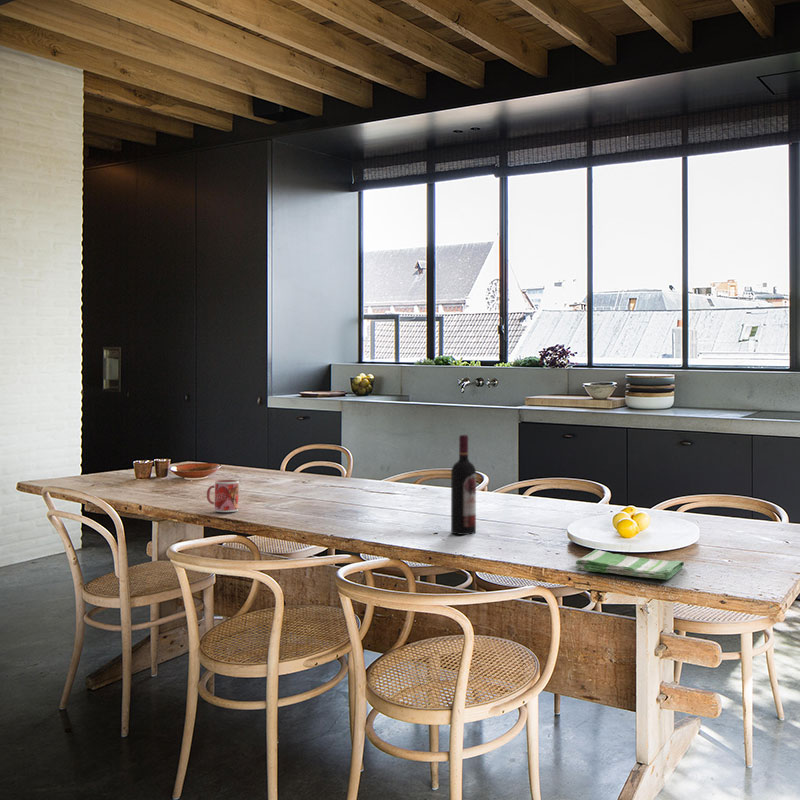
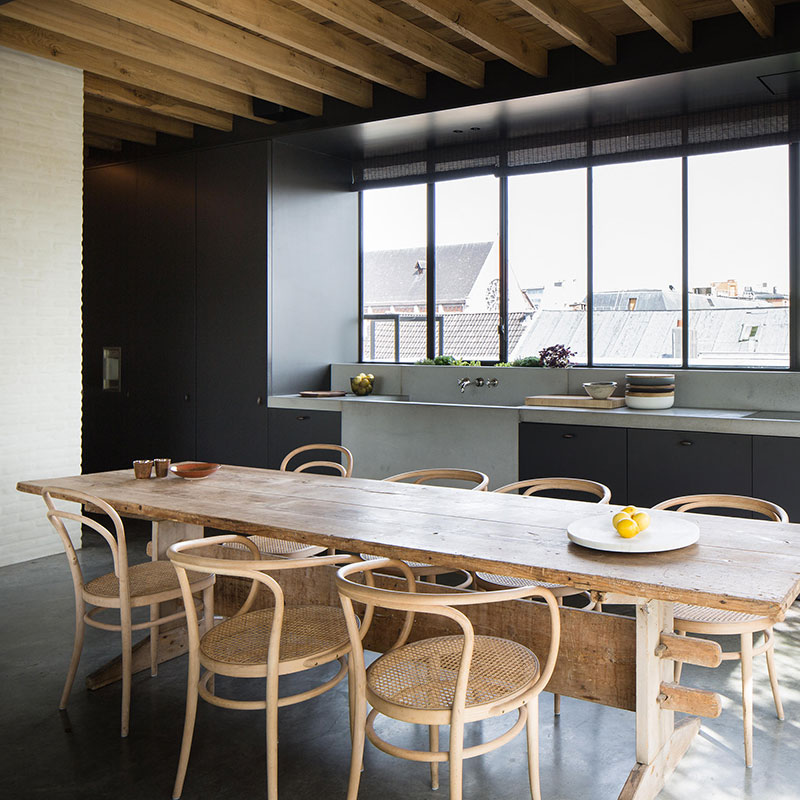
- wine bottle (463, 483)
- mug (222, 495)
- dish towel (629, 563)
